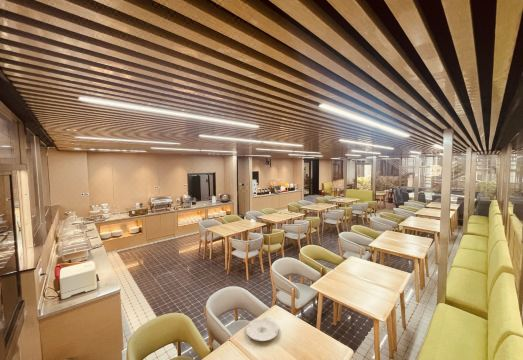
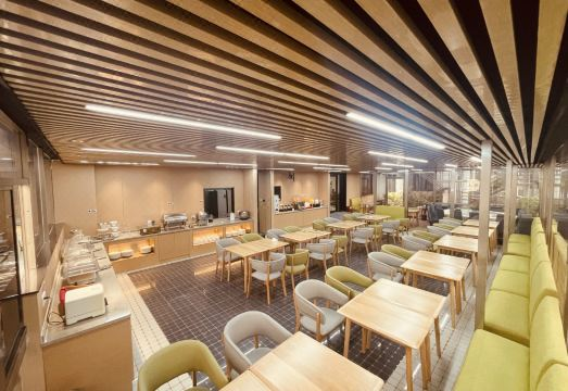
- plate (262, 329)
